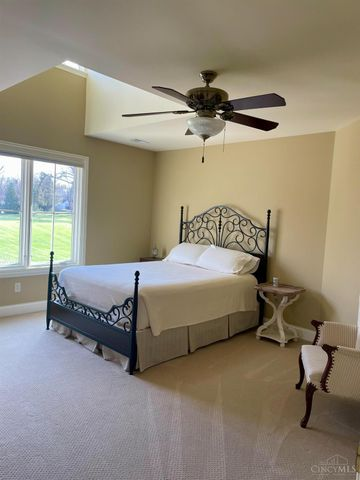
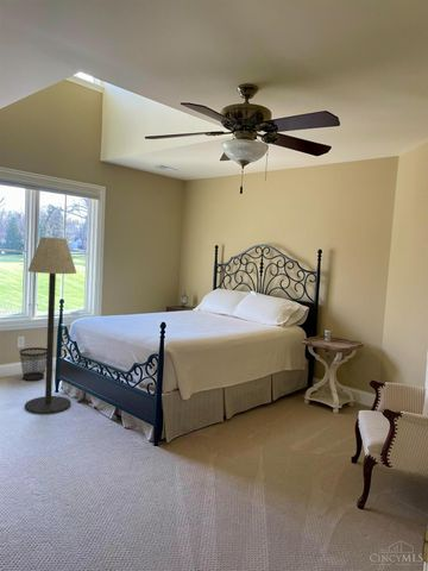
+ floor lamp (50, 322)
+ wastebasket (33, 364)
